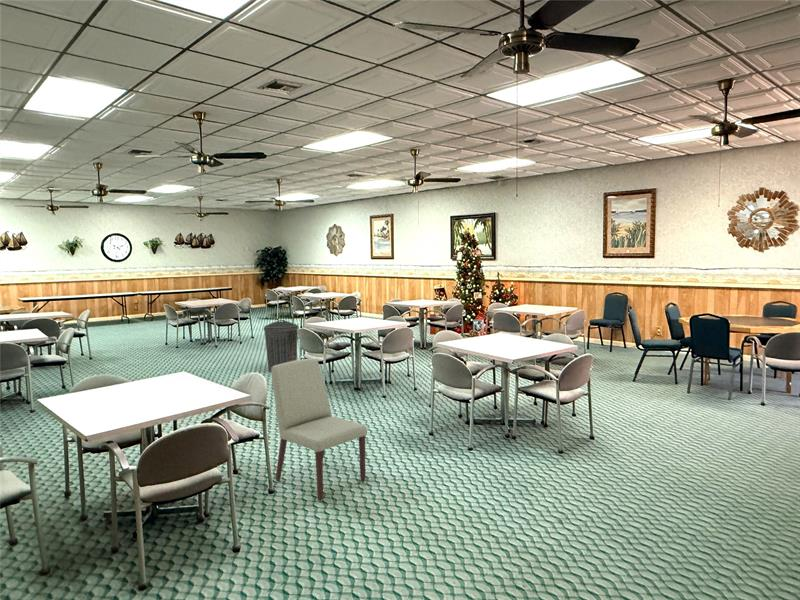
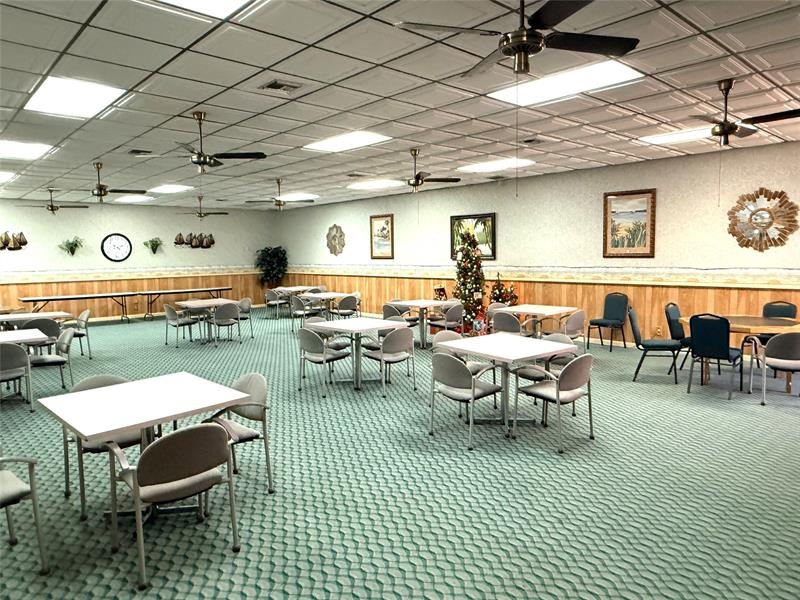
- chair (317, 423)
- trash can (281, 344)
